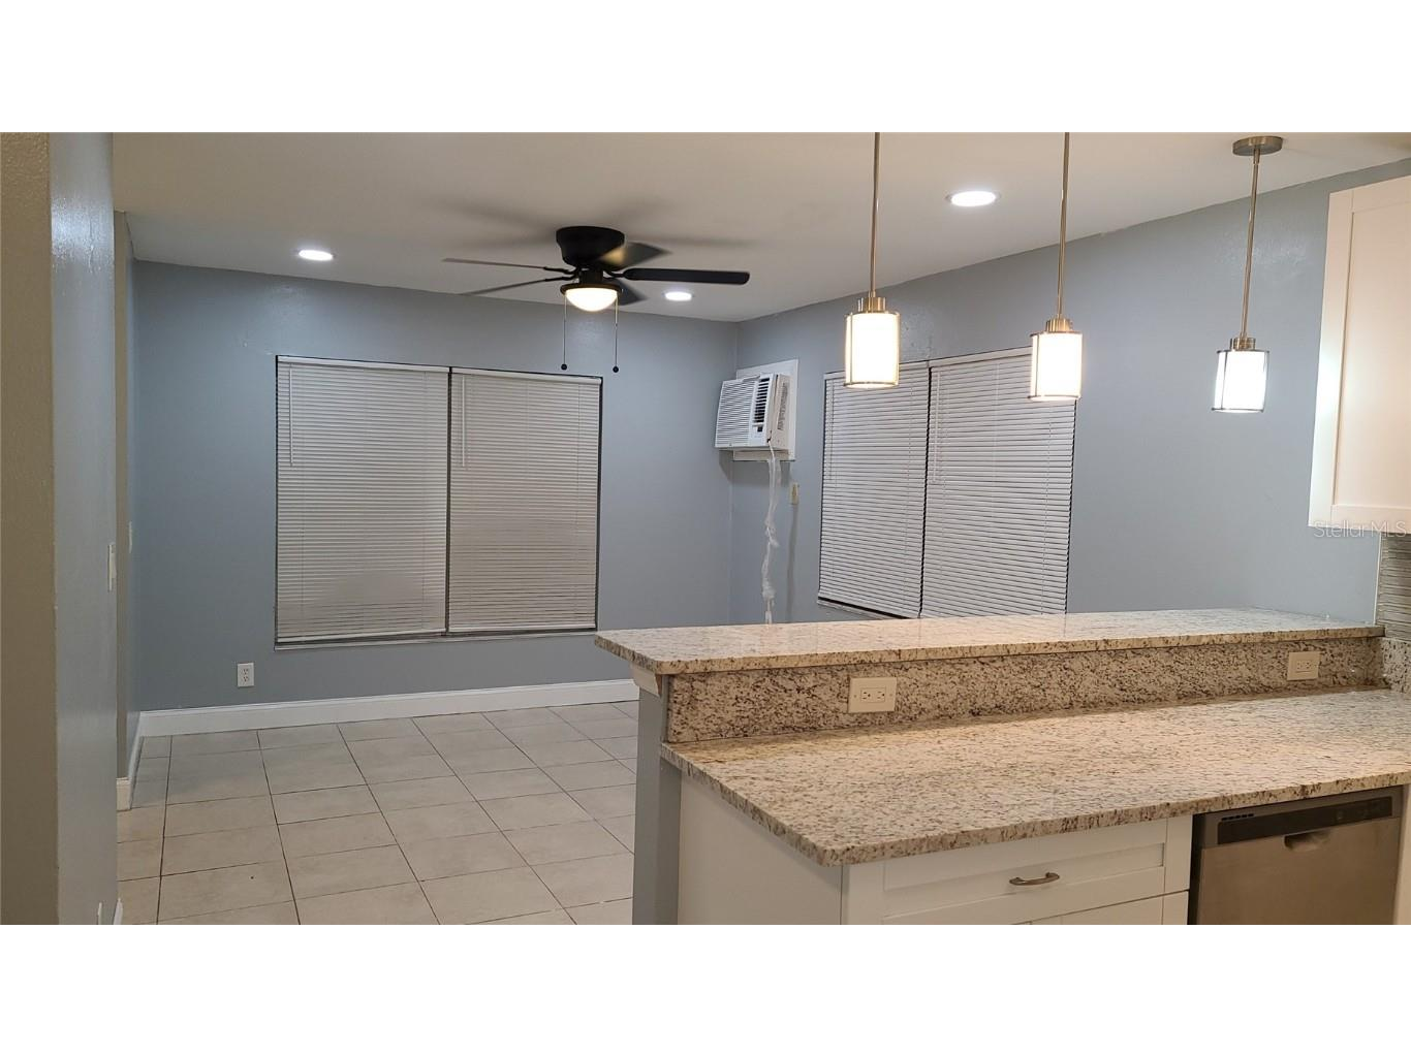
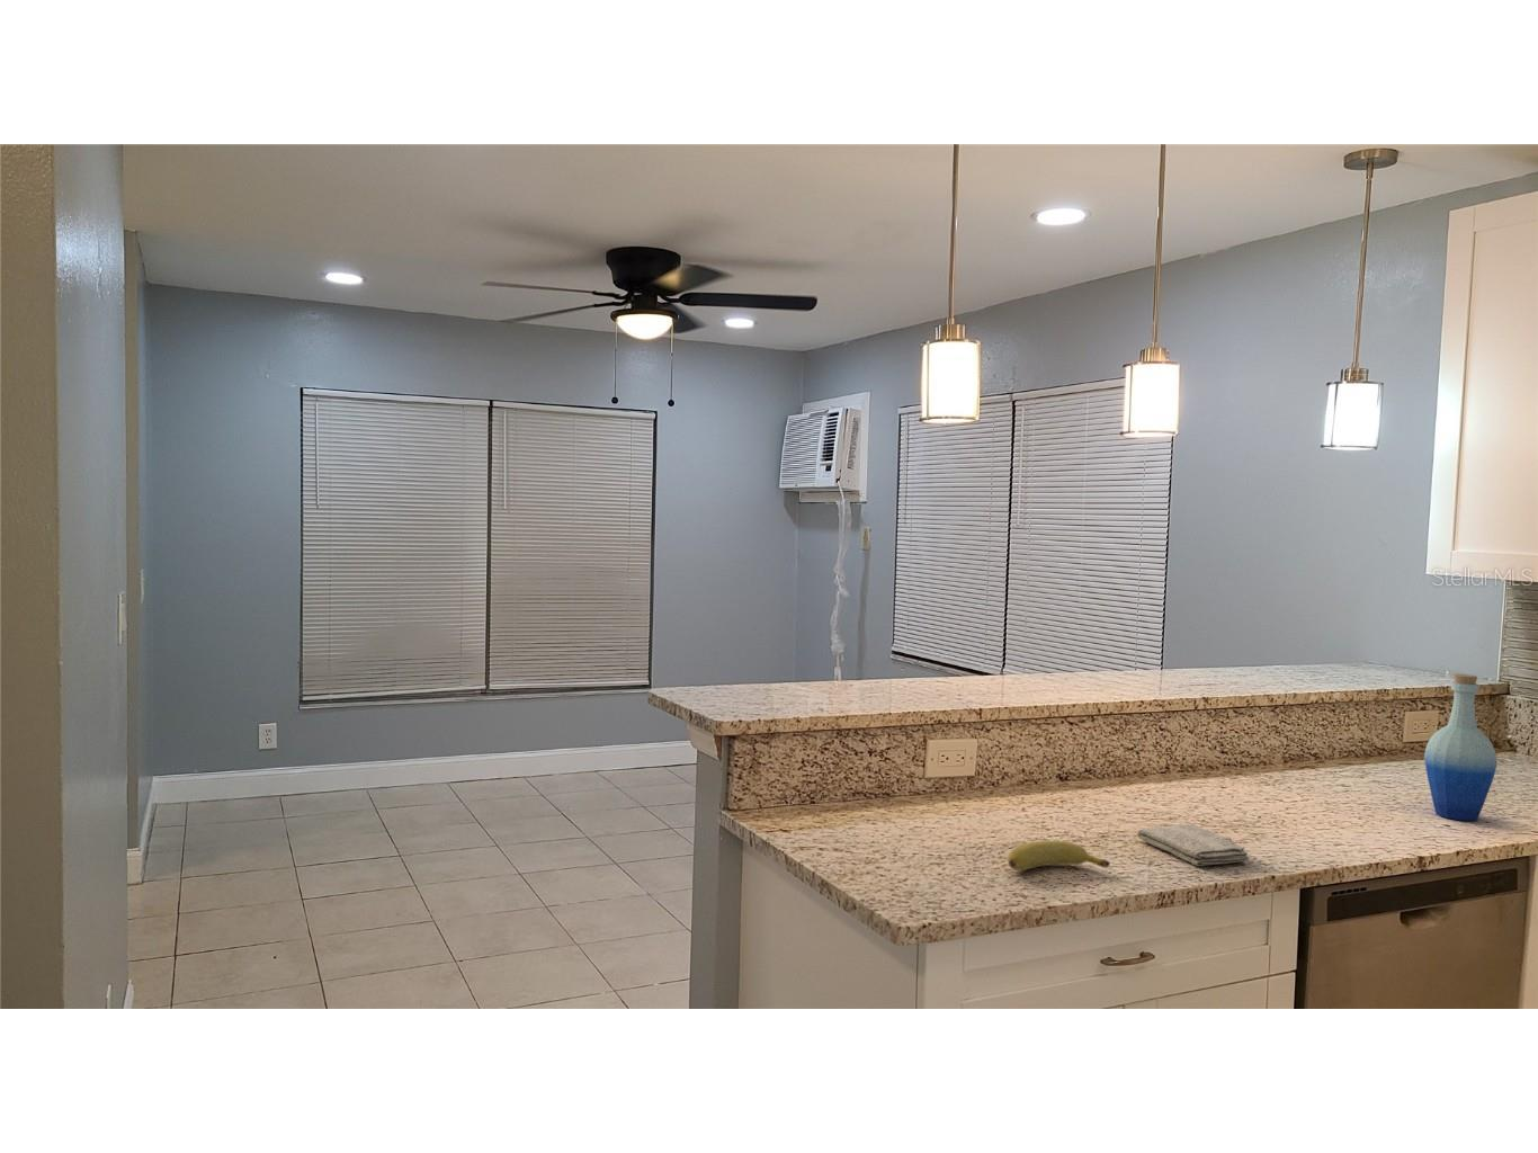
+ washcloth (1192, 842)
+ banana (1050, 857)
+ bottle (1460, 745)
